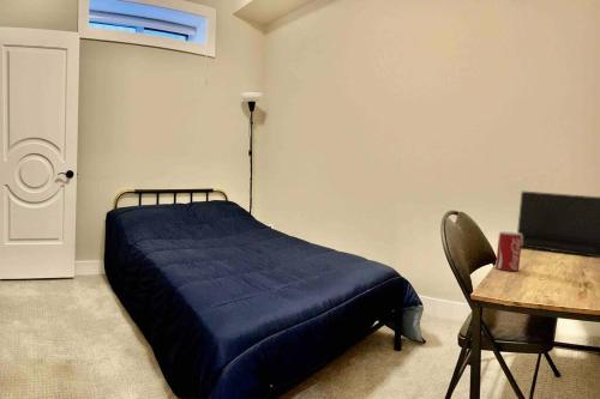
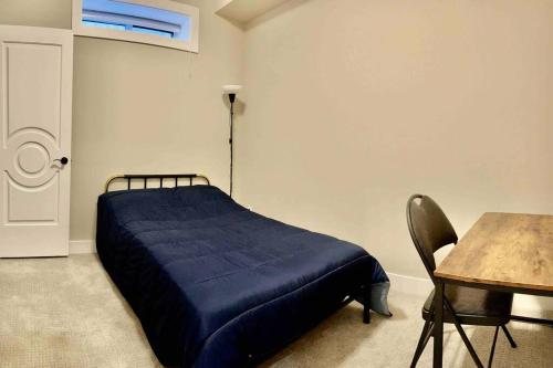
- laptop (560, 220)
- beverage can (509, 250)
